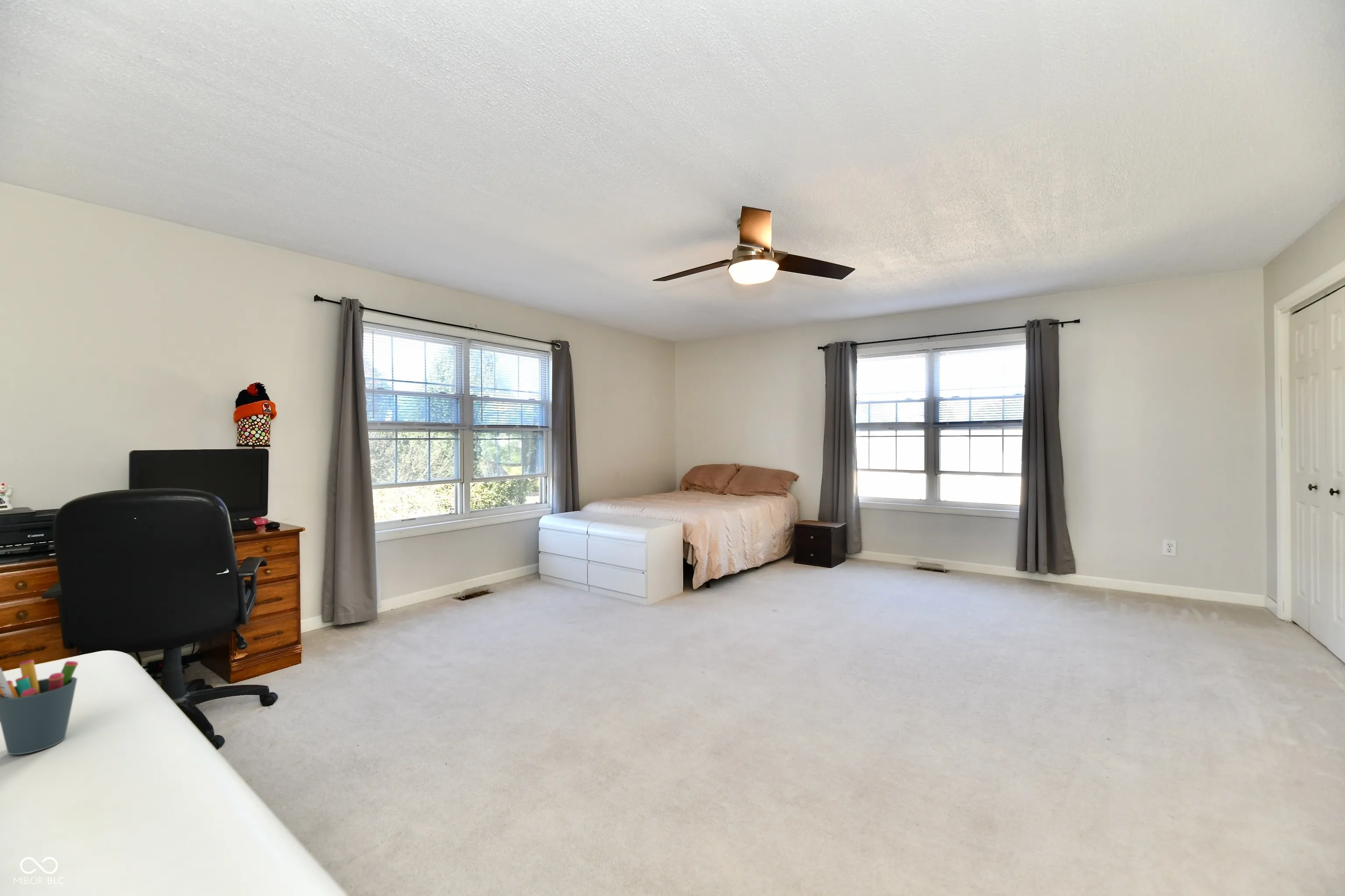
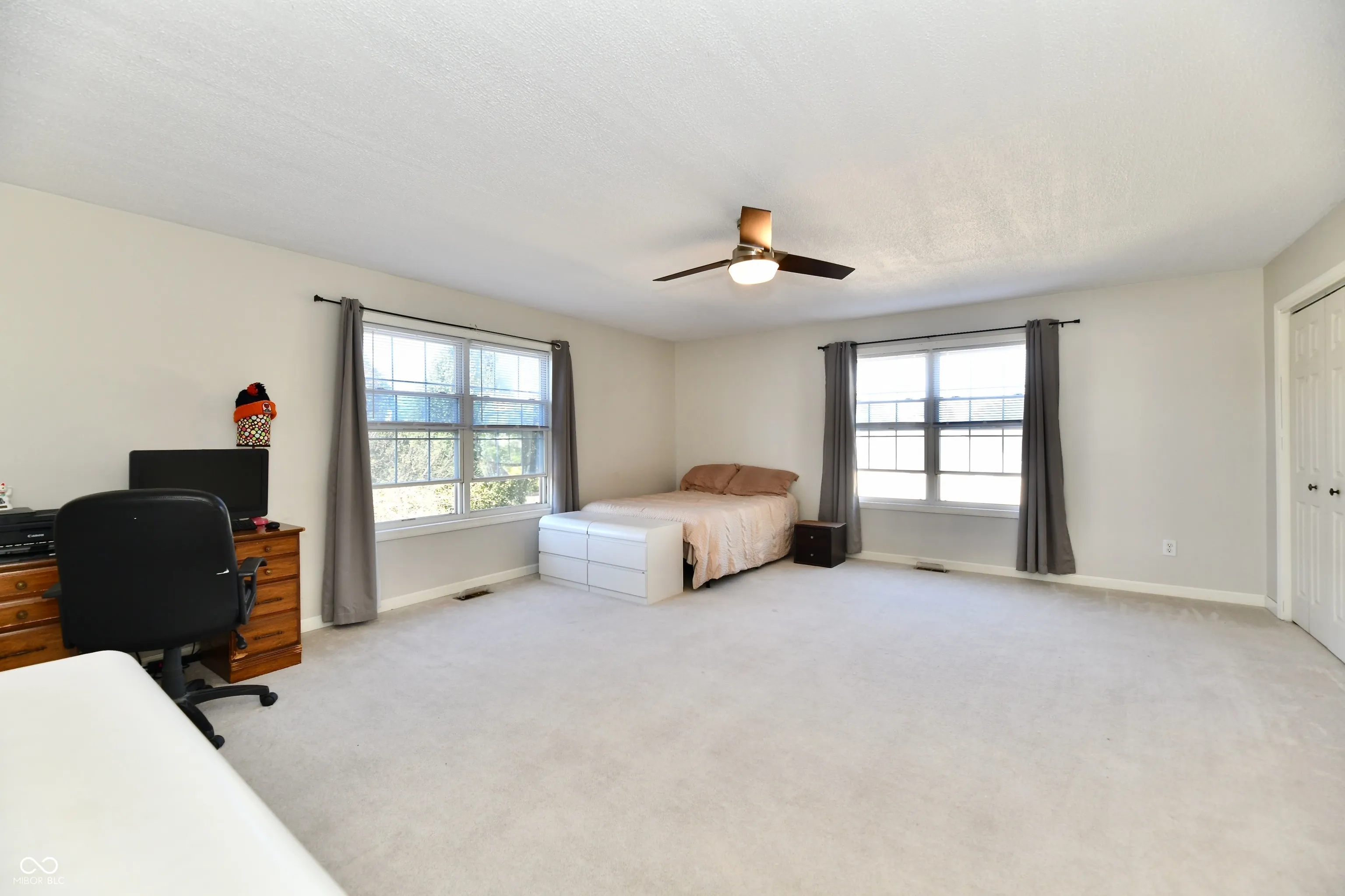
- pen holder (37, 700)
